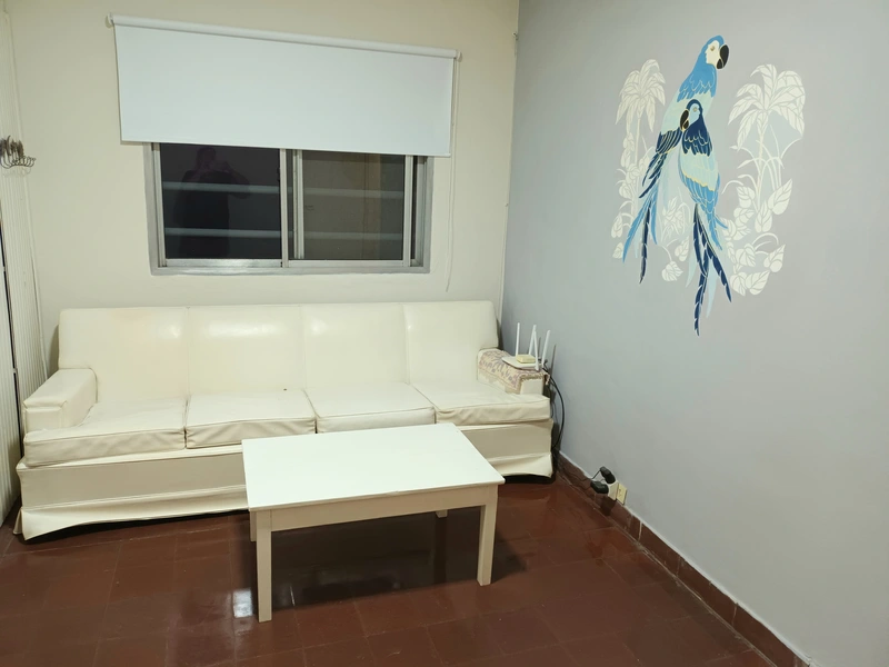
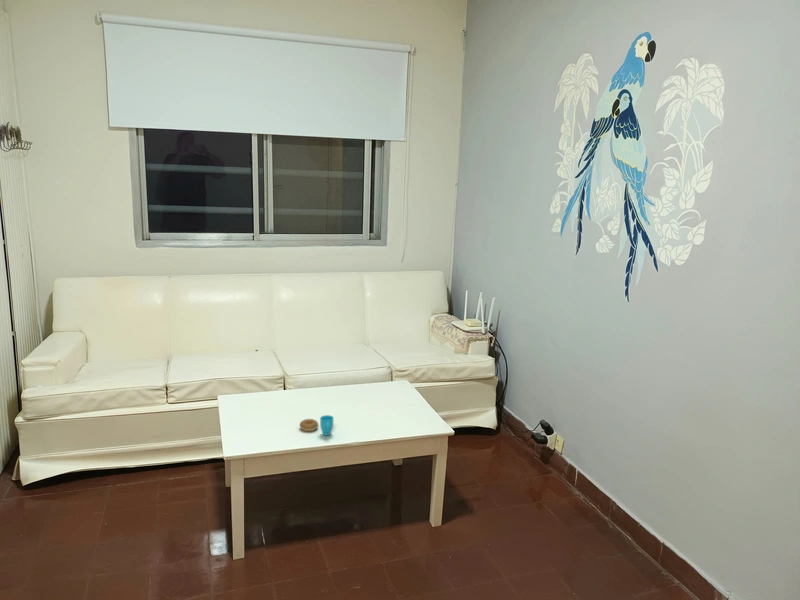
+ cup (316, 423)
